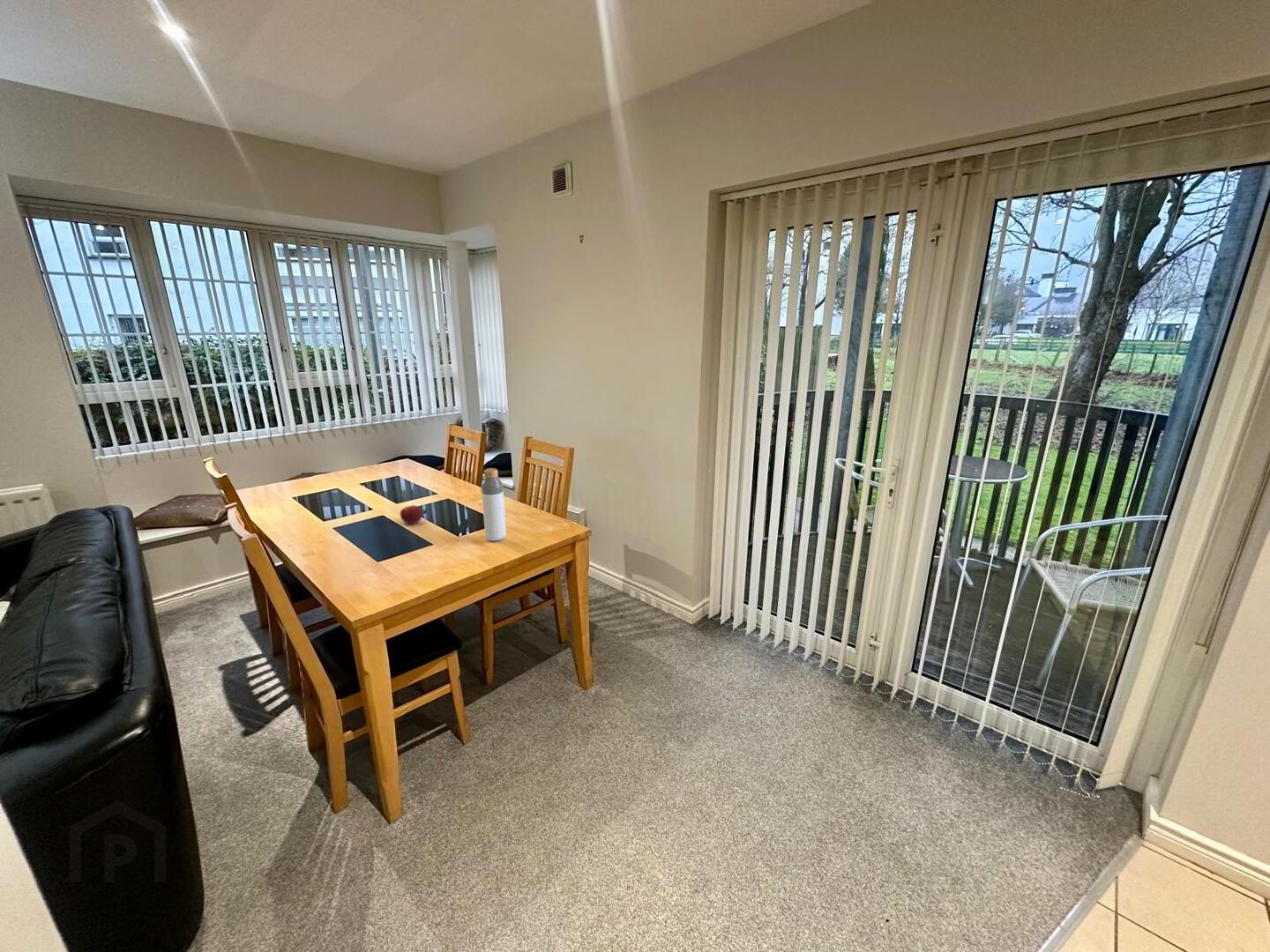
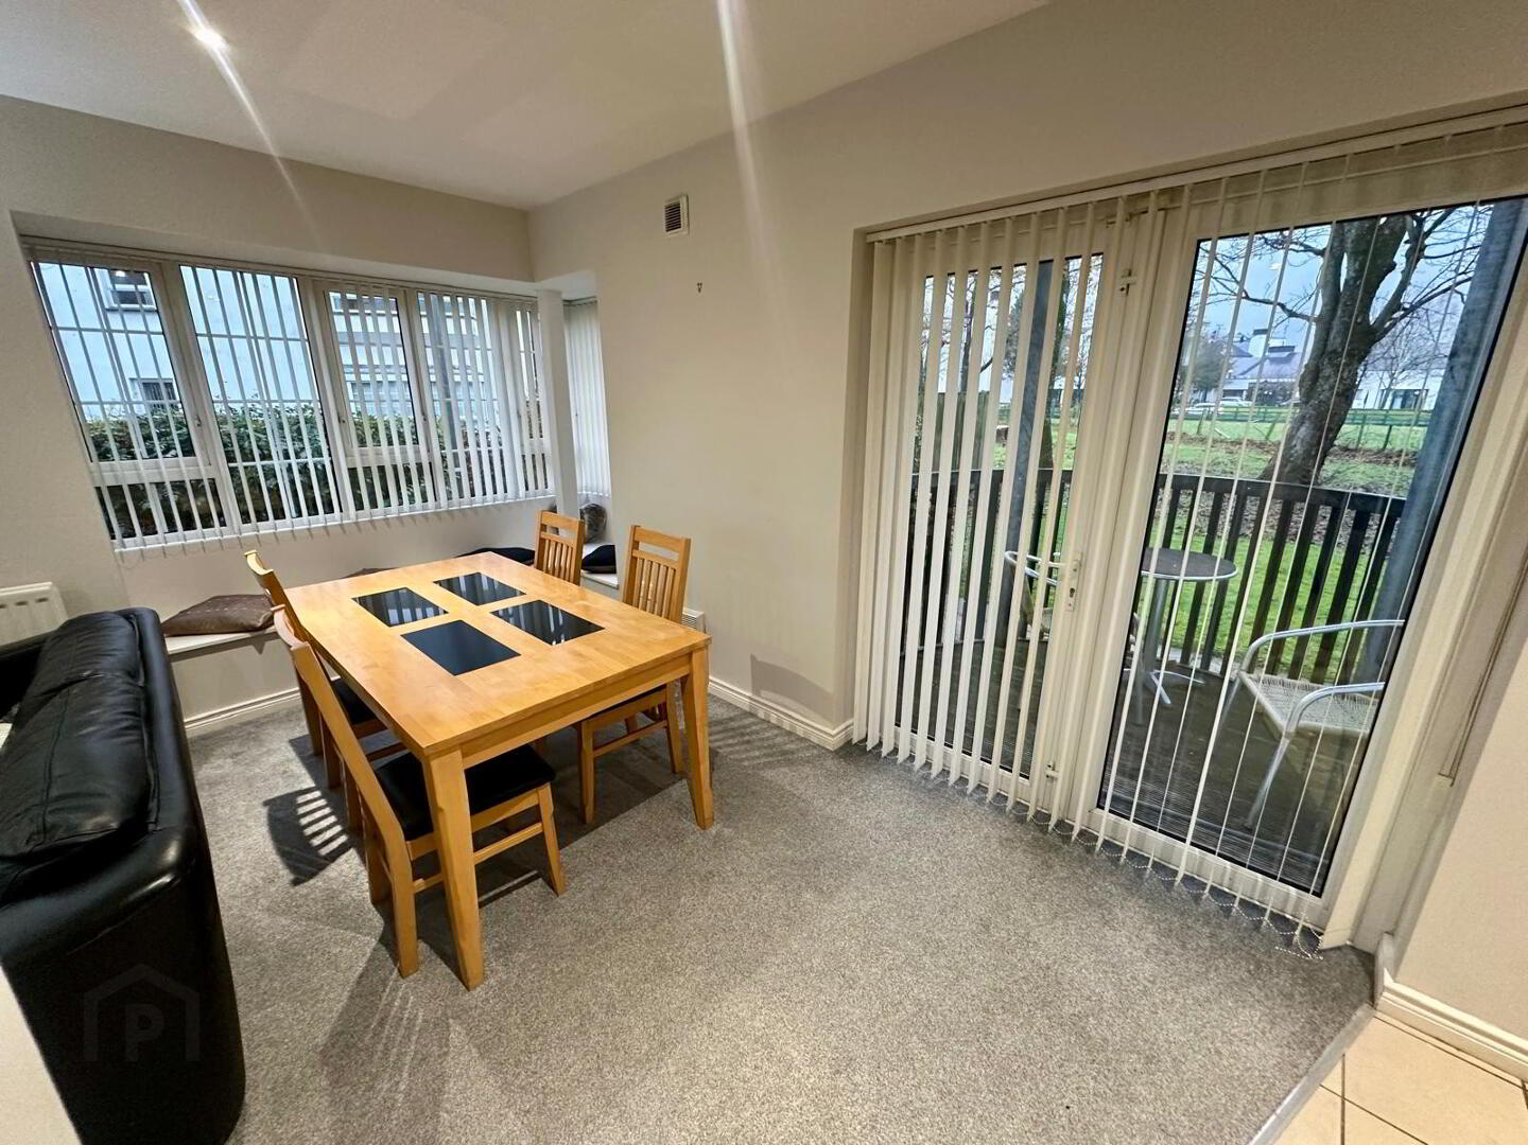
- fruit (411, 514)
- bottle (493, 504)
